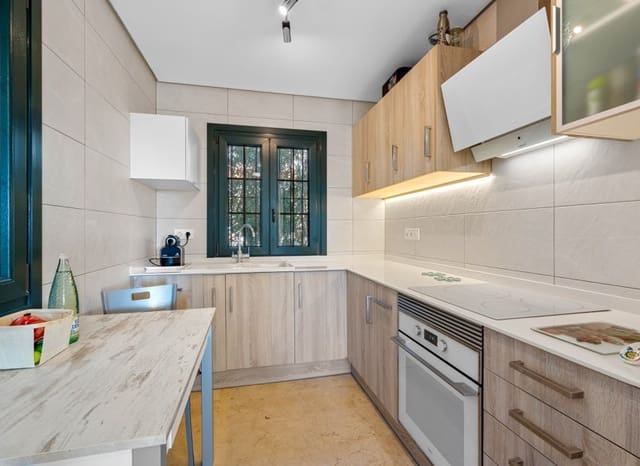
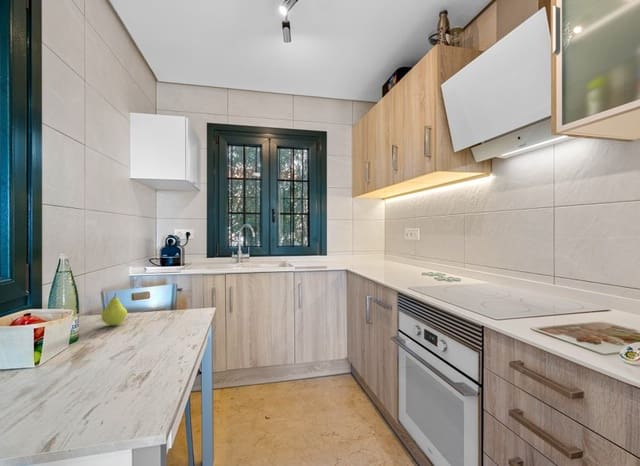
+ fruit (114, 309)
